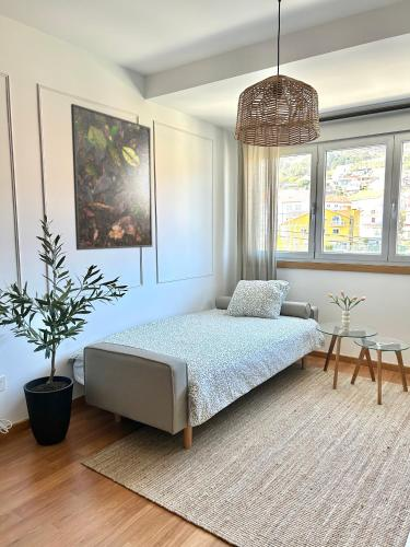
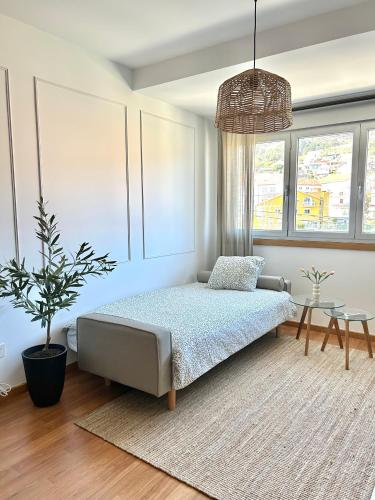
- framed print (116, 184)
